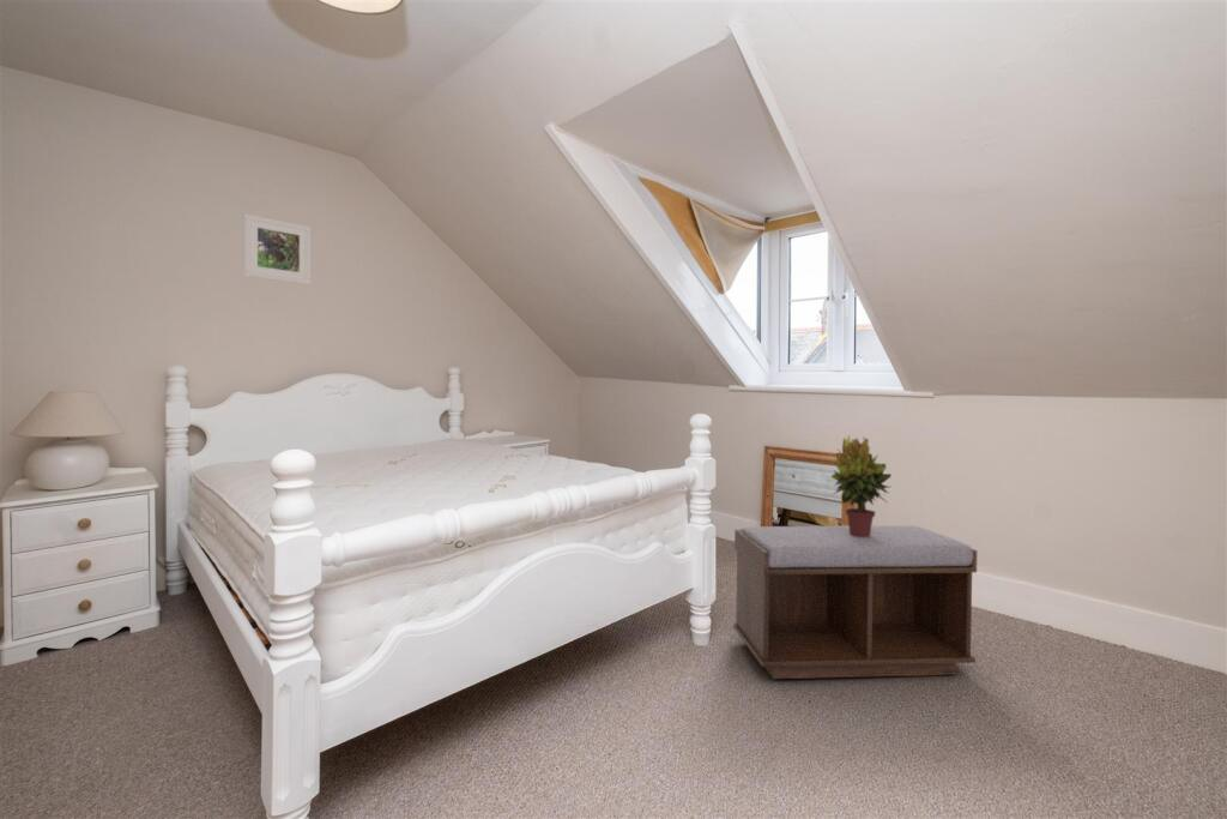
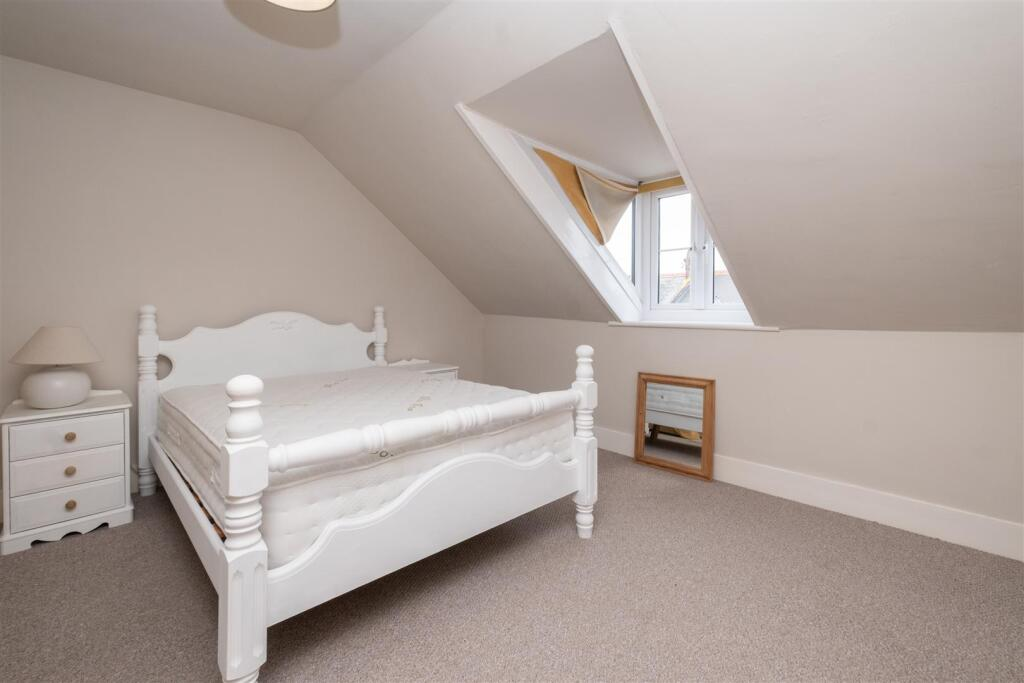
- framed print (278, 251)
- bench (847, 595)
- potted plant (859, 484)
